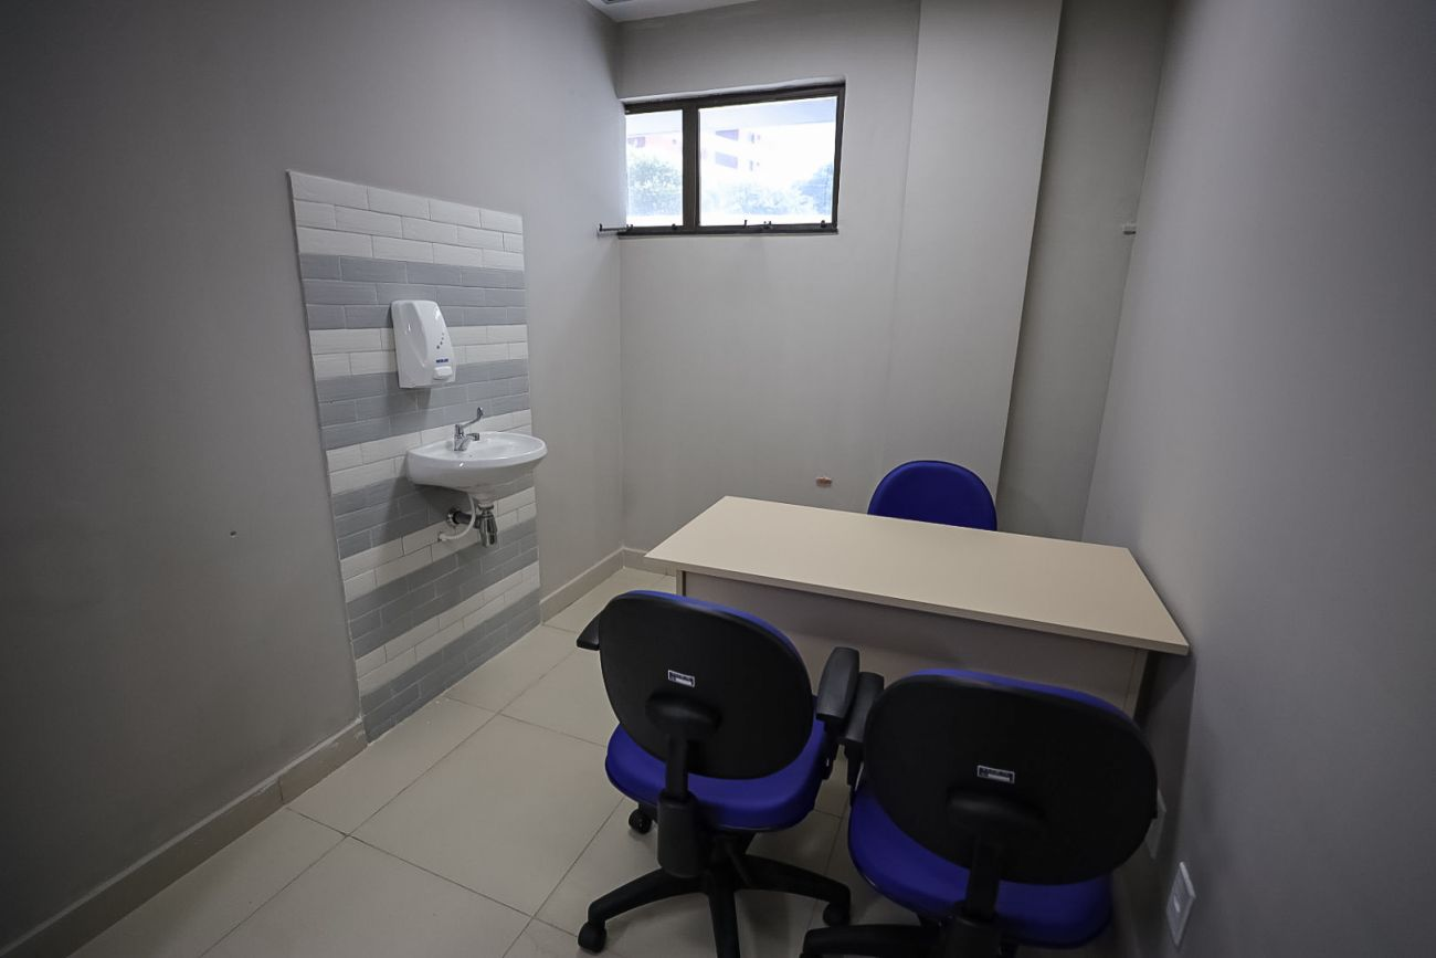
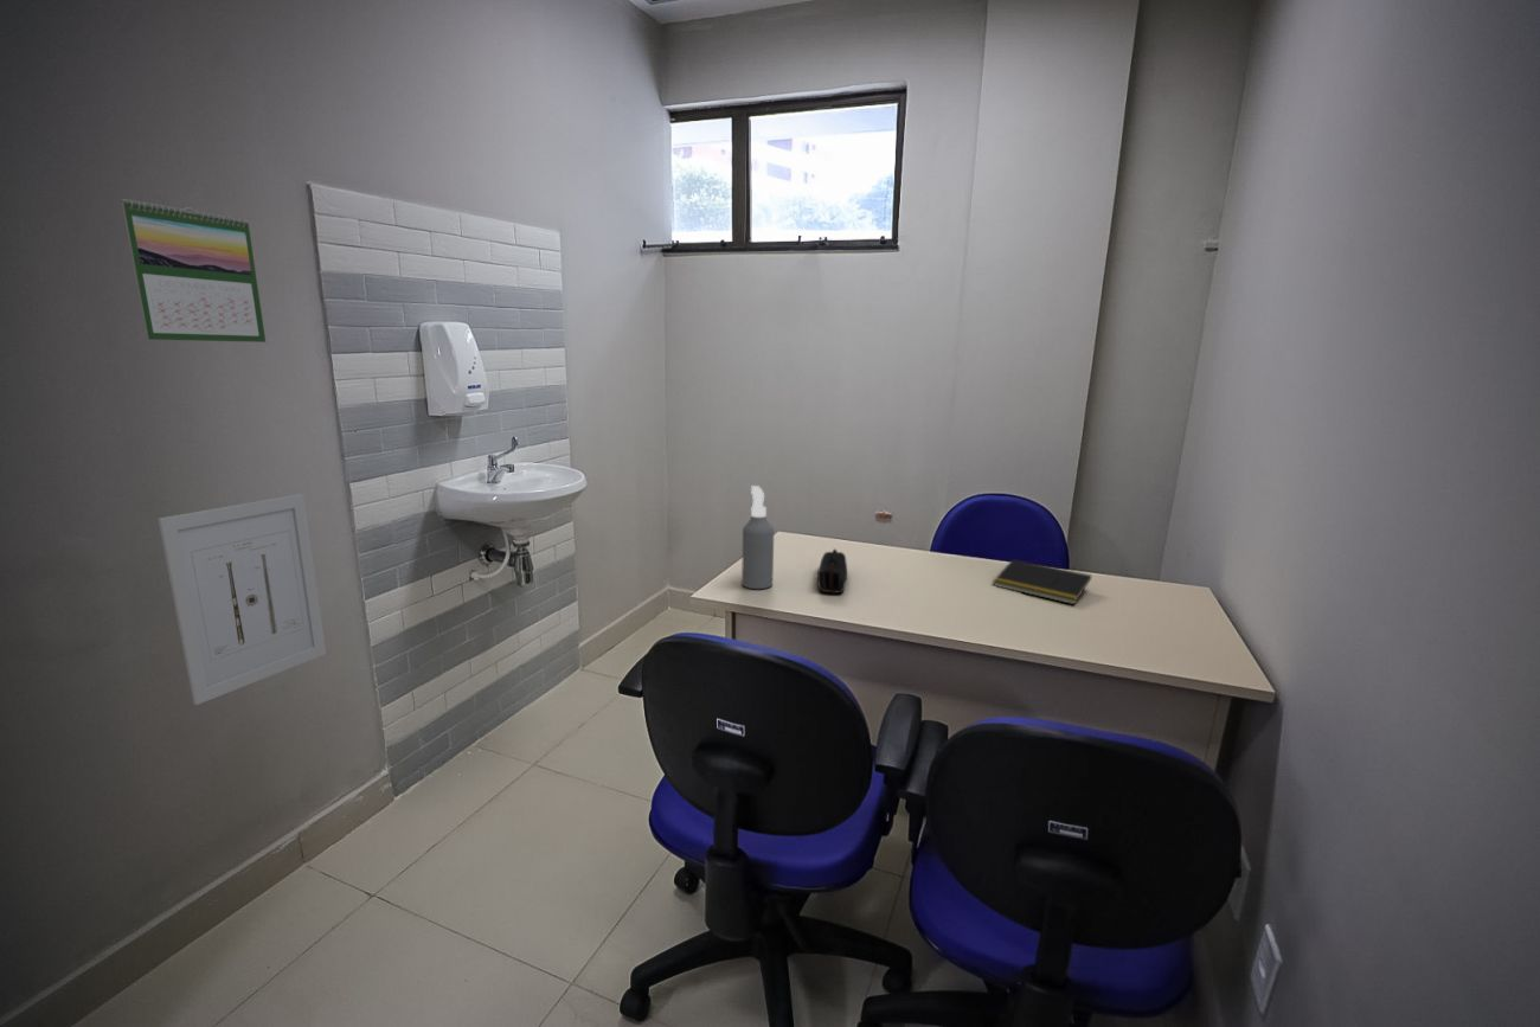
+ spray bottle (757, 537)
+ calendar (199, 275)
+ pencil case (833, 565)
+ notepad (1041, 579)
+ wall art (251, 593)
